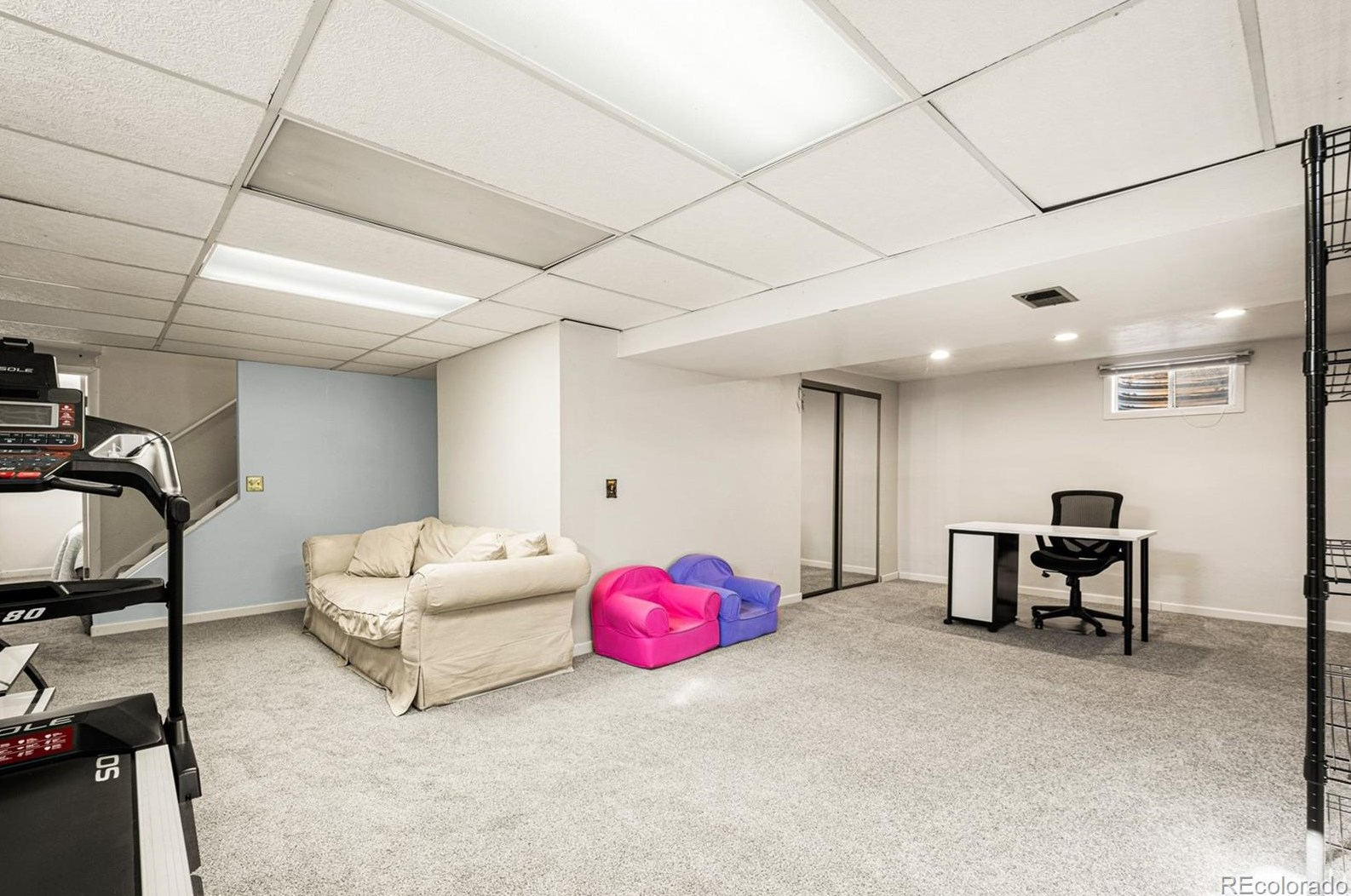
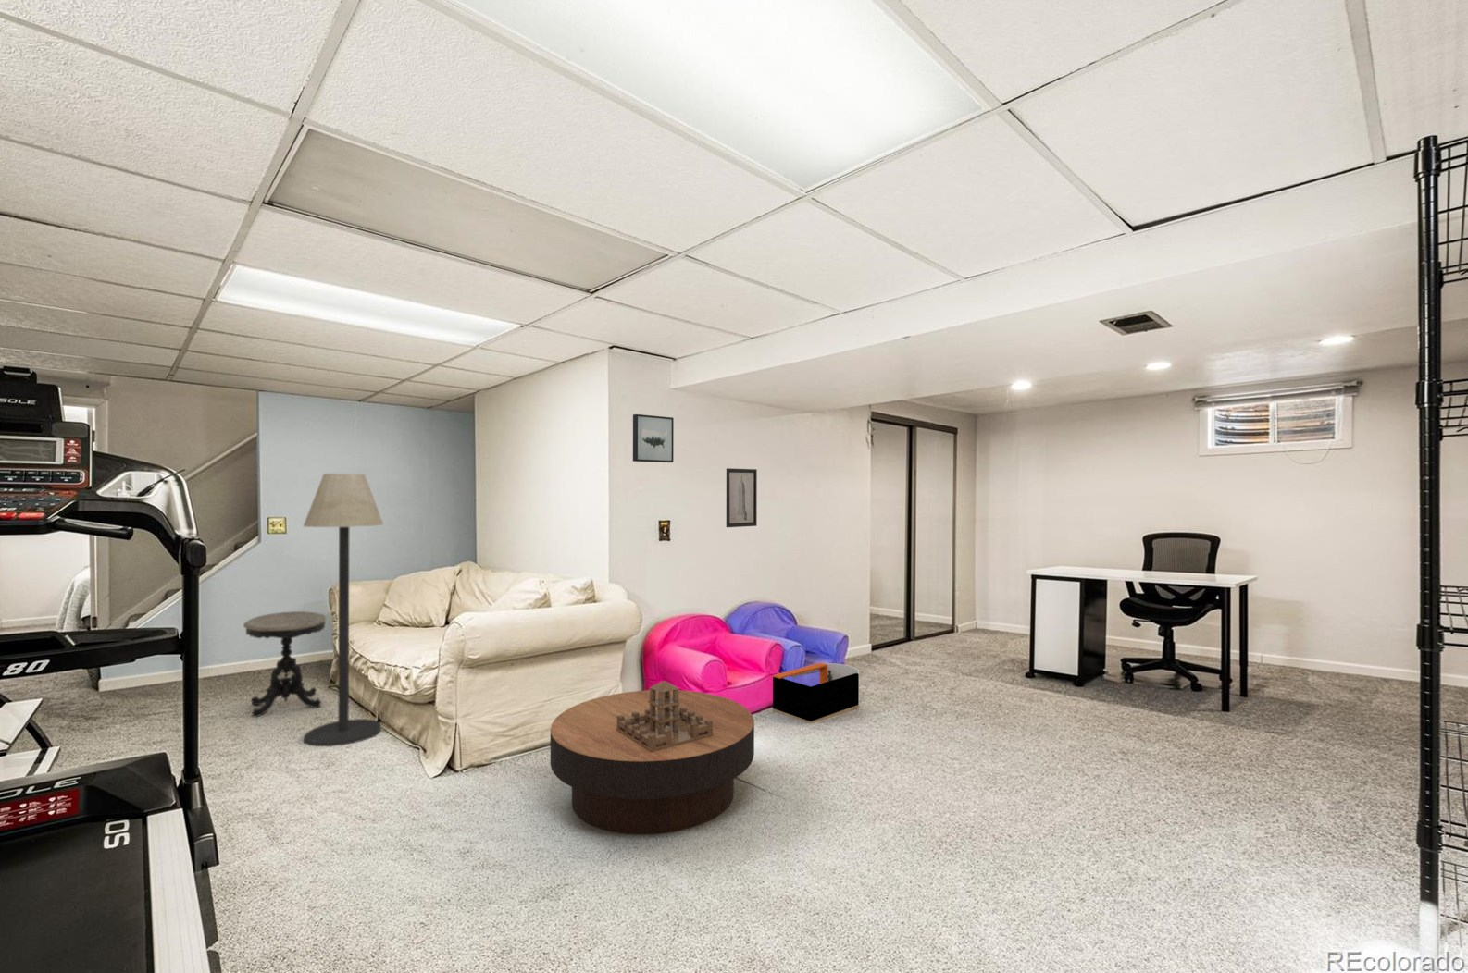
+ side table (285, 662)
+ floor lamp (343, 603)
+ storage bin (821, 690)
+ wall art (741, 497)
+ toy block set (664, 706)
+ coffee table (653, 757)
+ wall art (653, 439)
